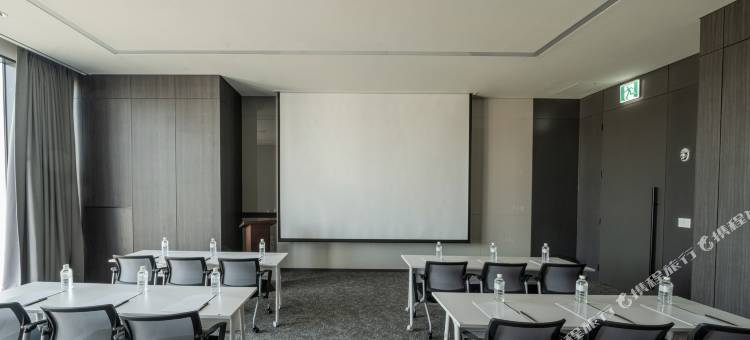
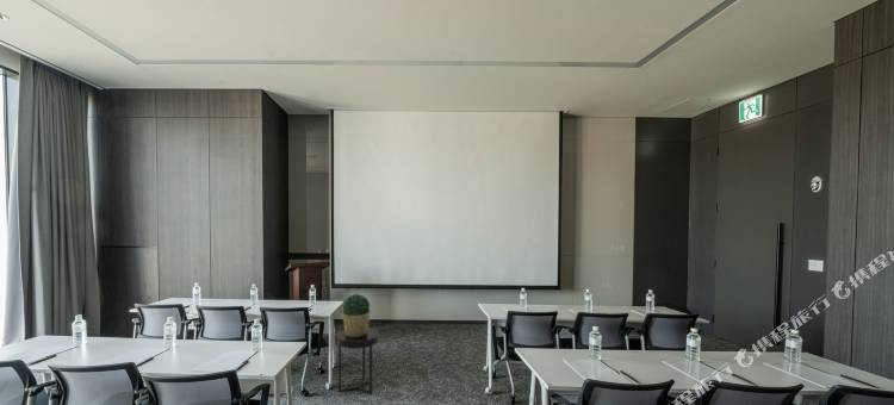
+ potted plant (356, 313)
+ side table (362, 361)
